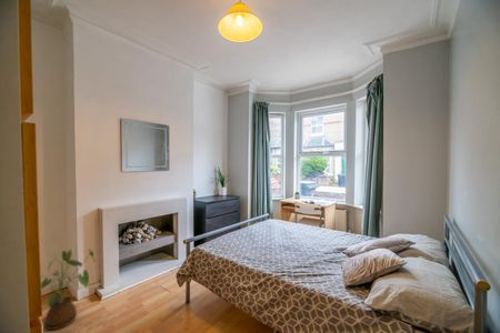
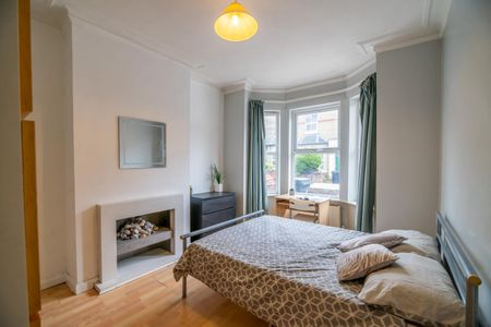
- house plant (66, 287)
